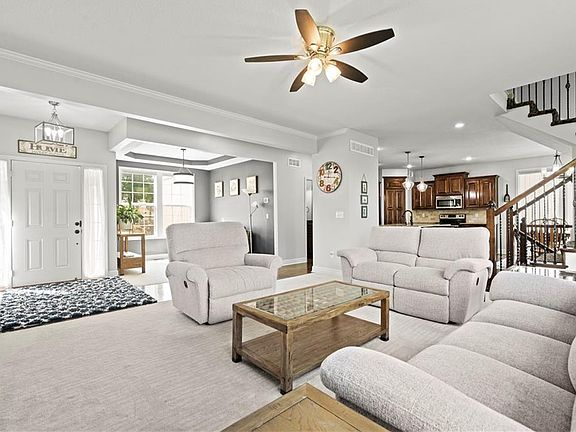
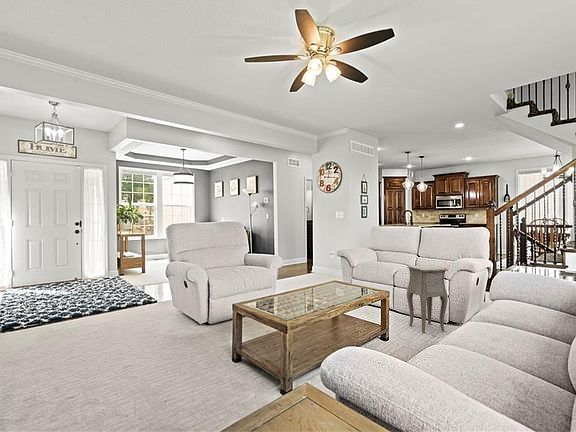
+ side table (426, 297)
